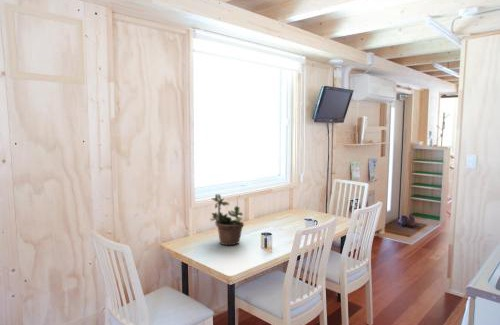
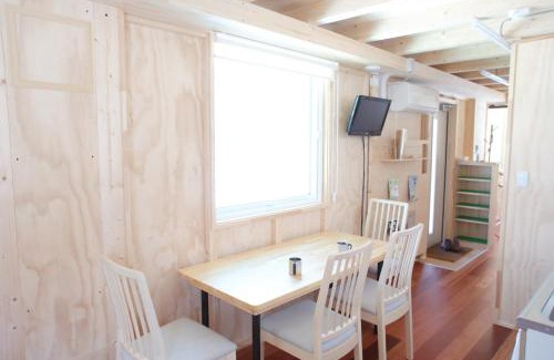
- potted plant (230, 215)
